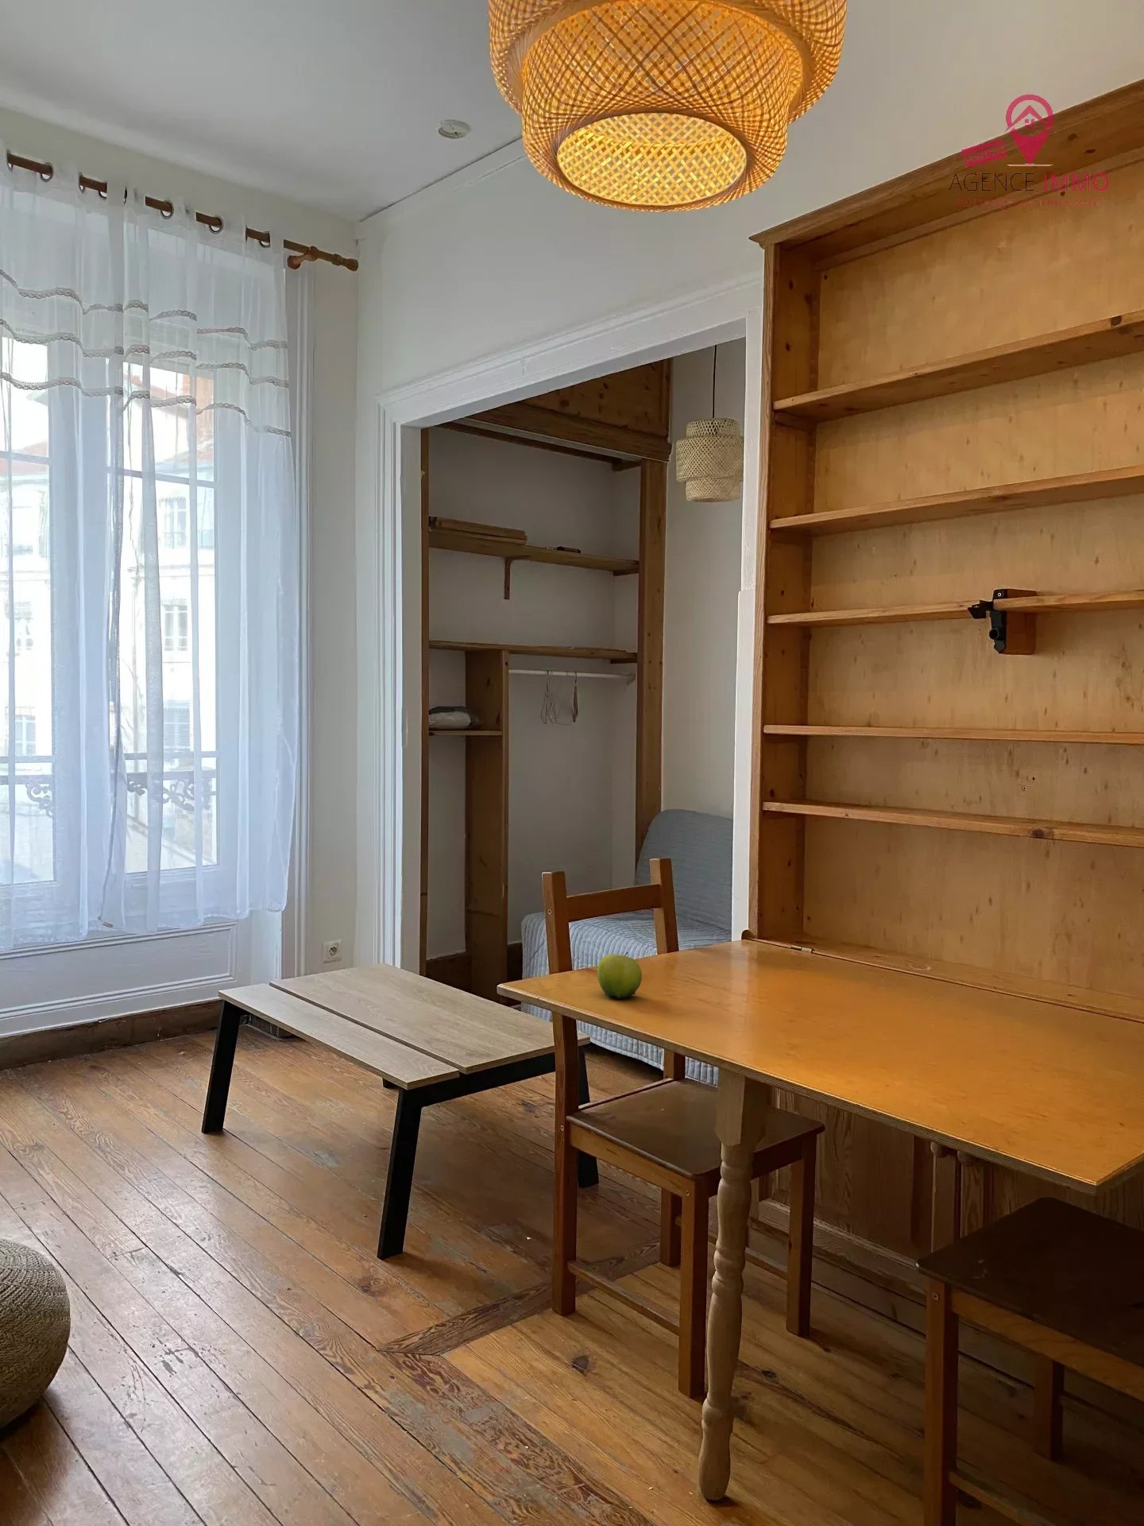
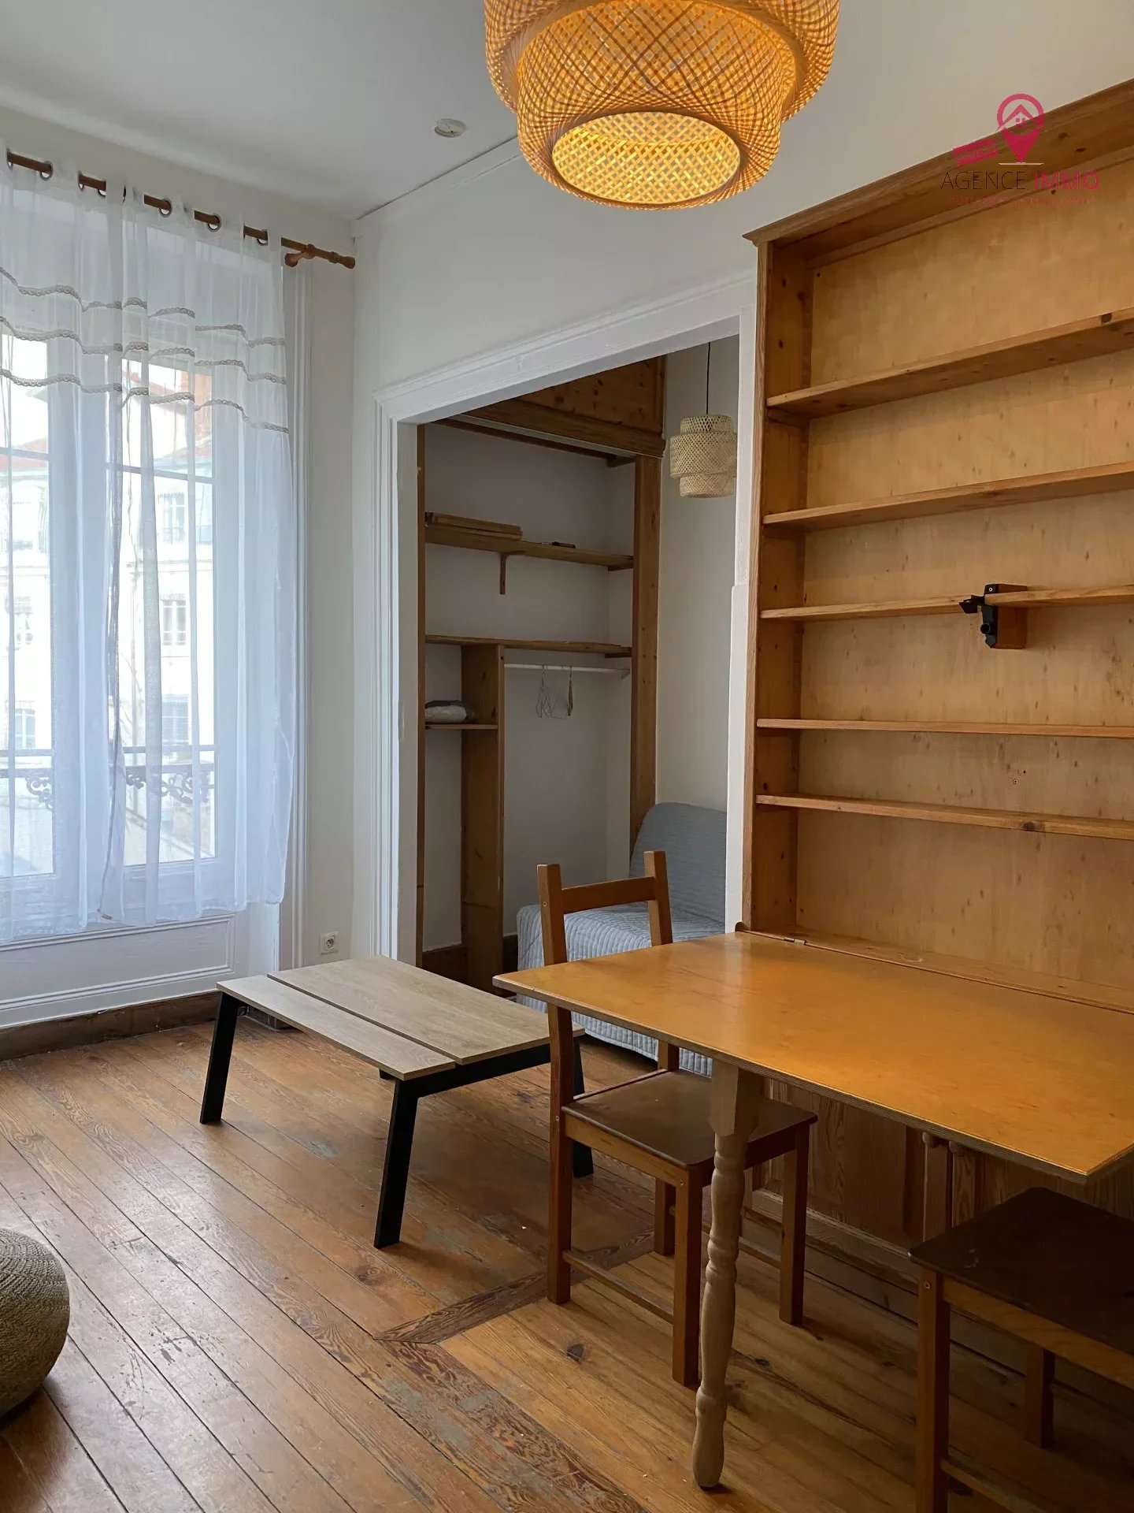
- fruit (619, 973)
